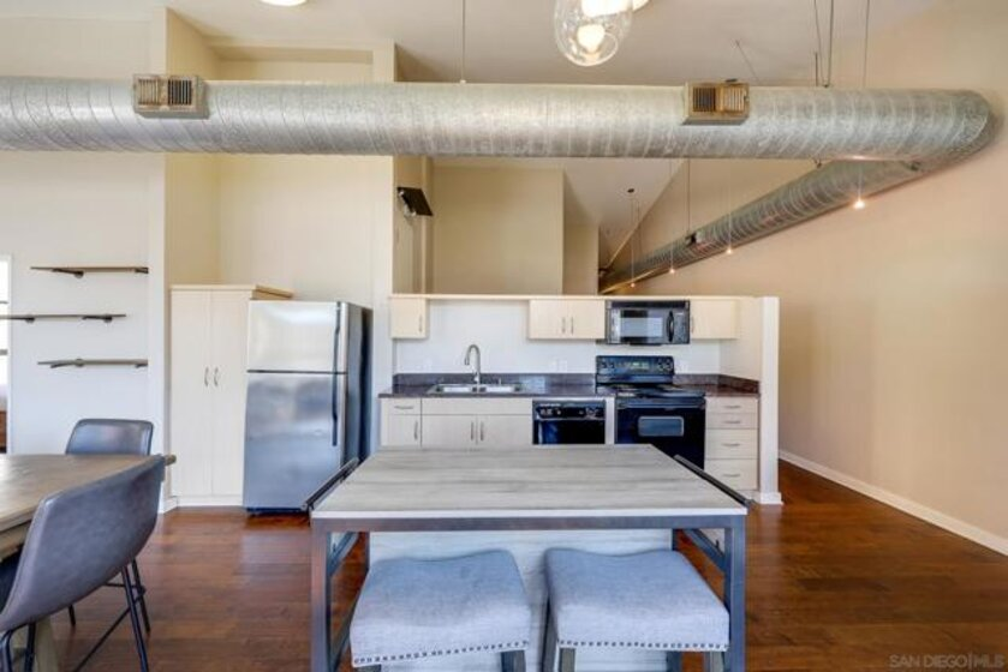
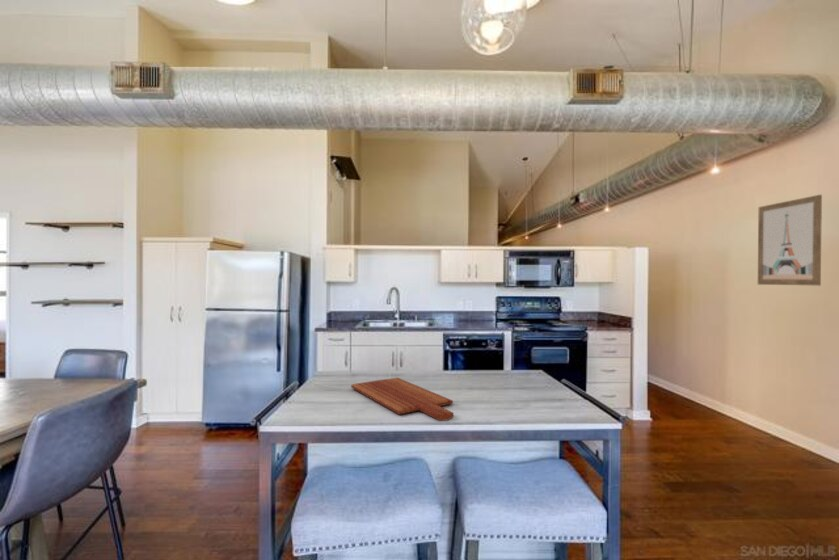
+ wall art (787, 243)
+ cutting board (400, 394)
